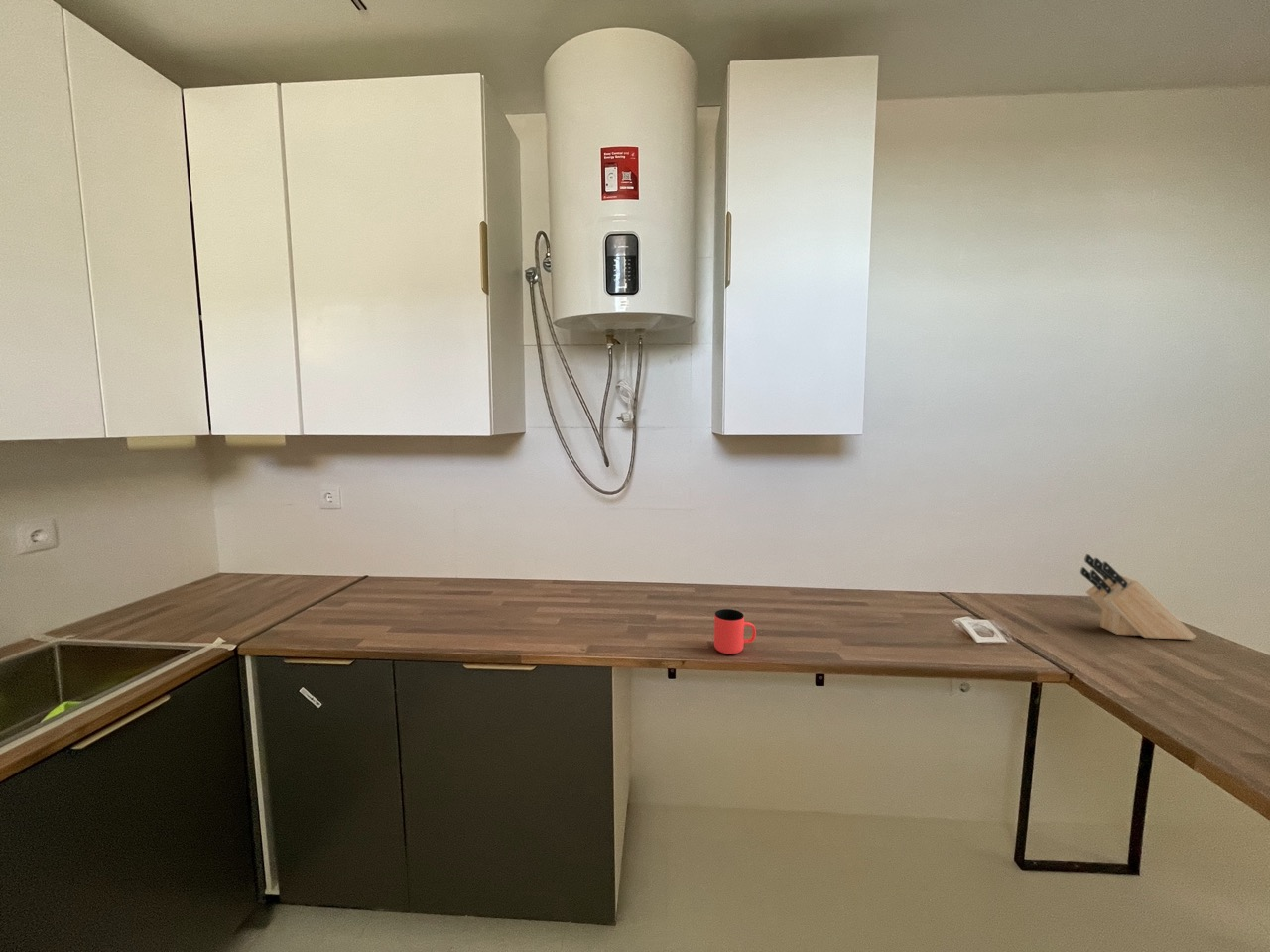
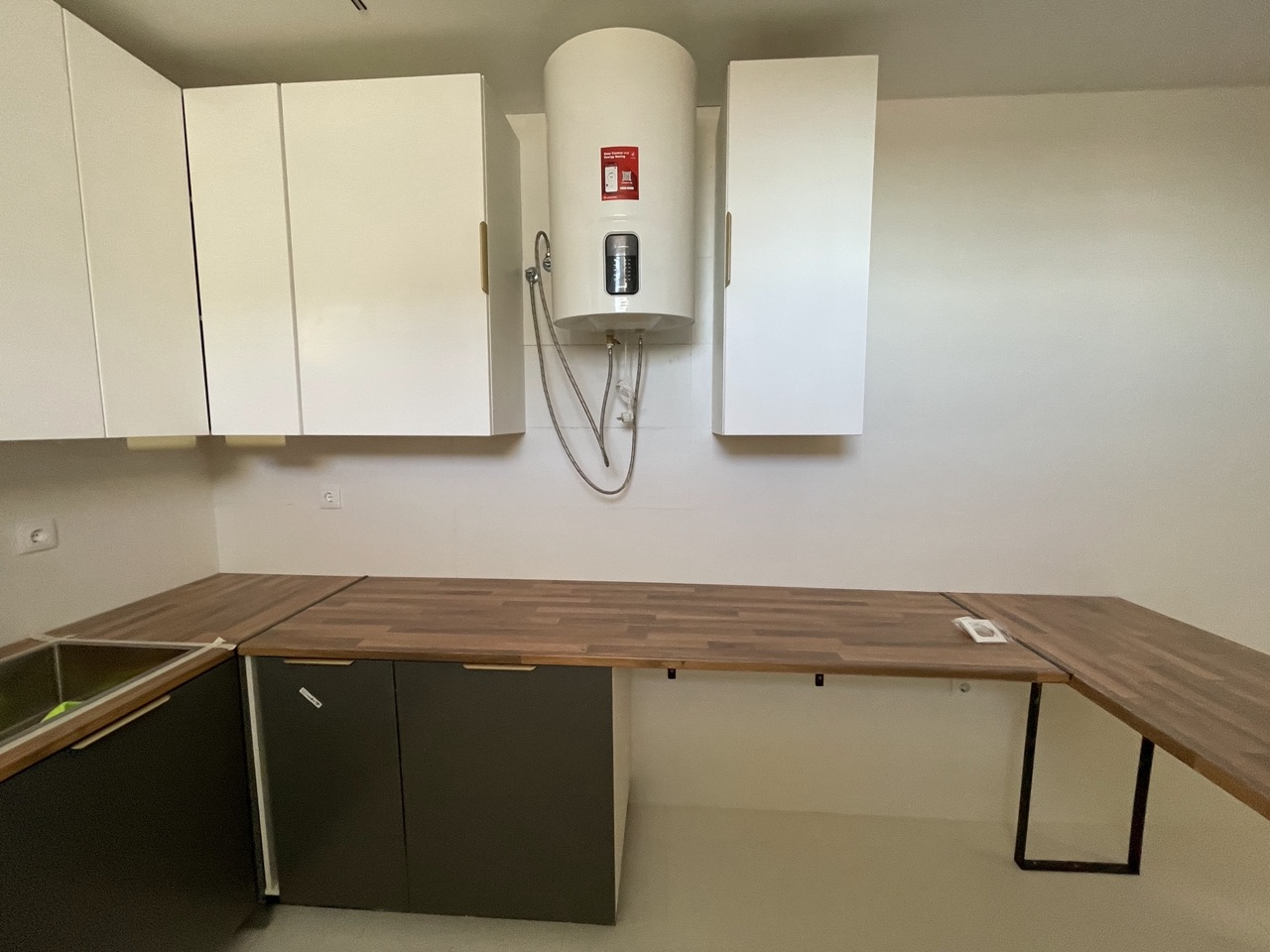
- cup (734, 632)
- knife block (1133, 595)
